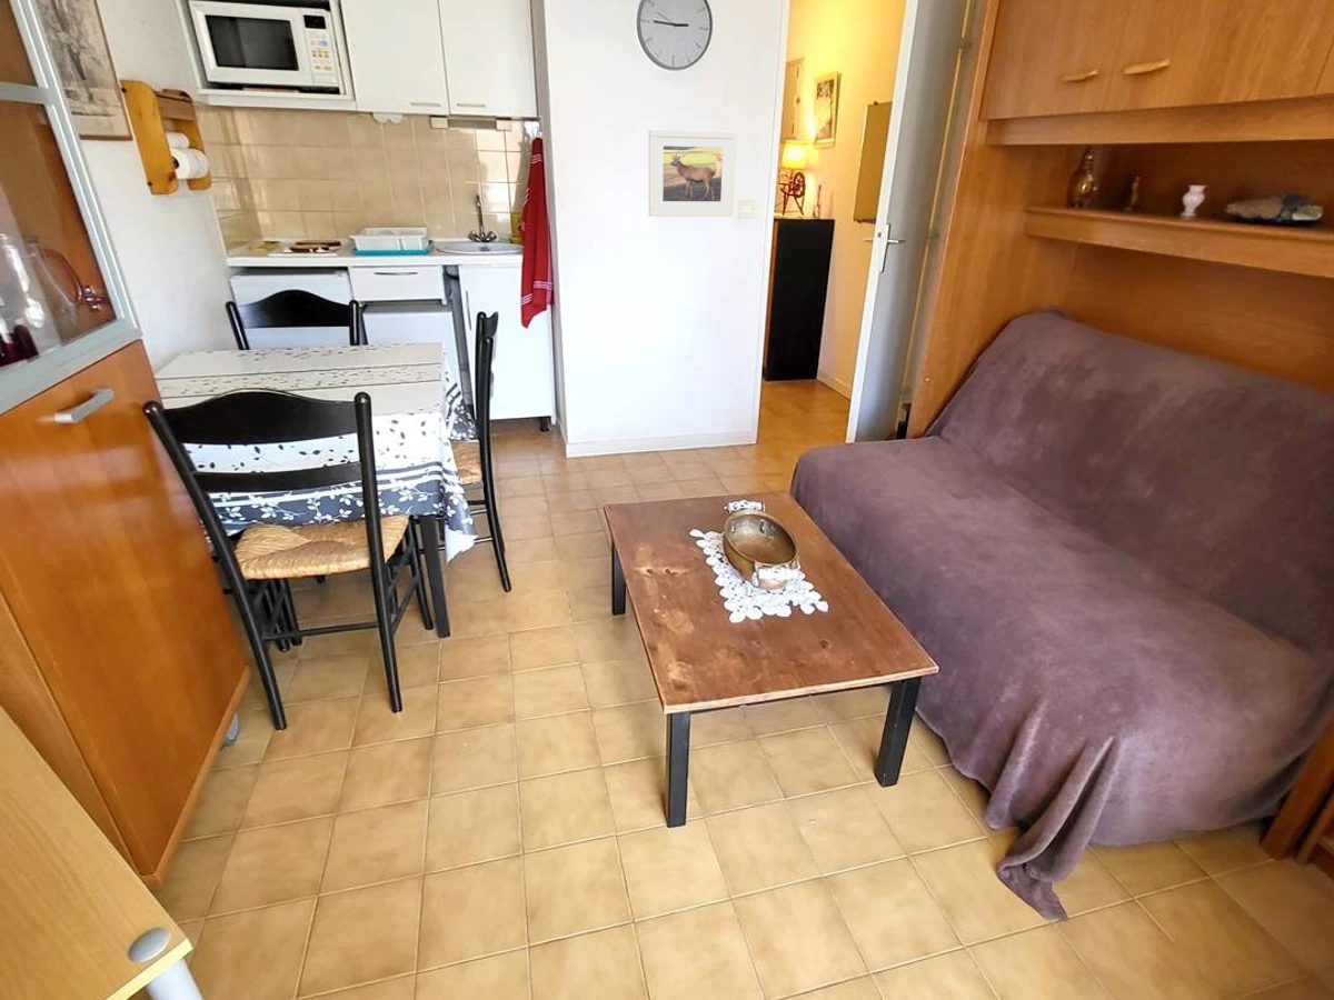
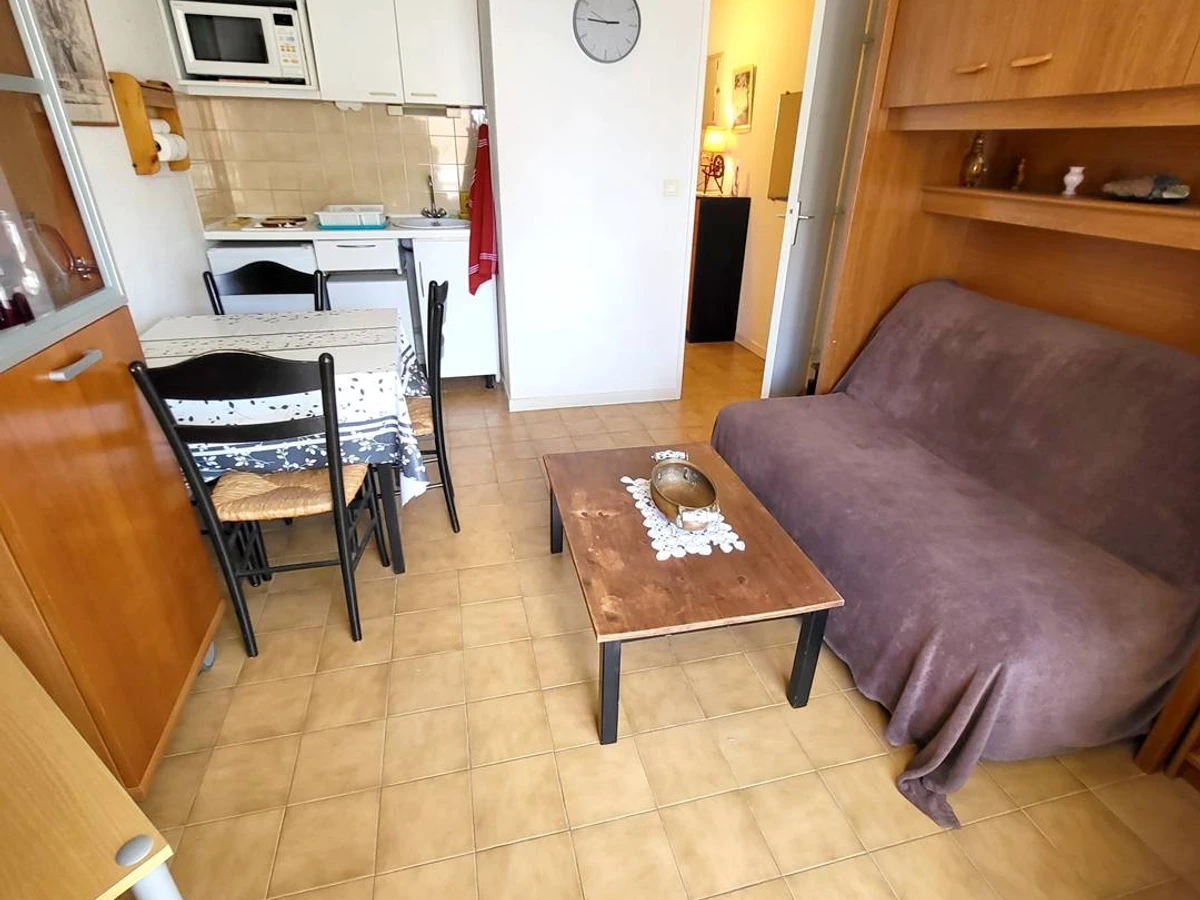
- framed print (691, 174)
